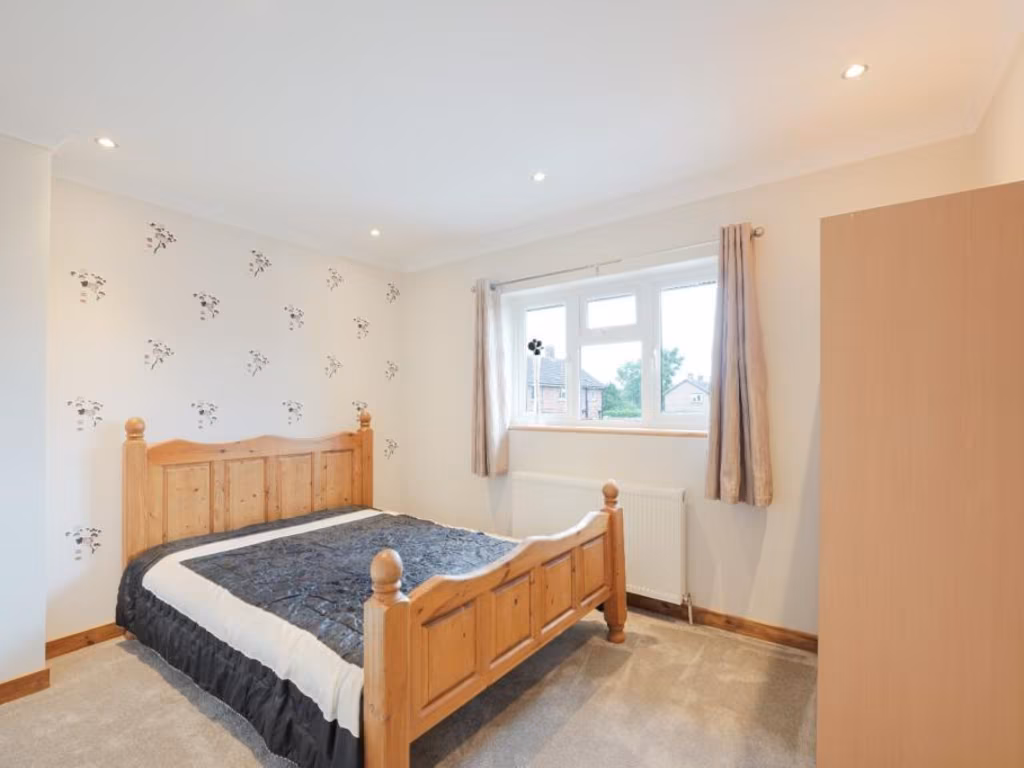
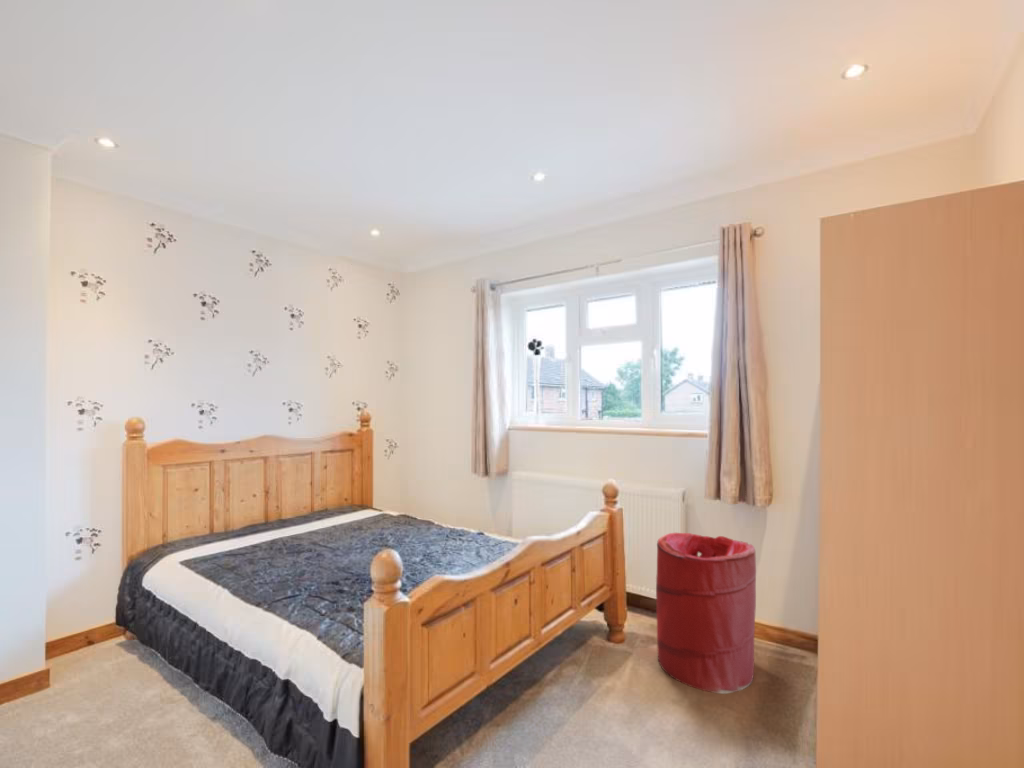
+ laundry hamper (704, 601)
